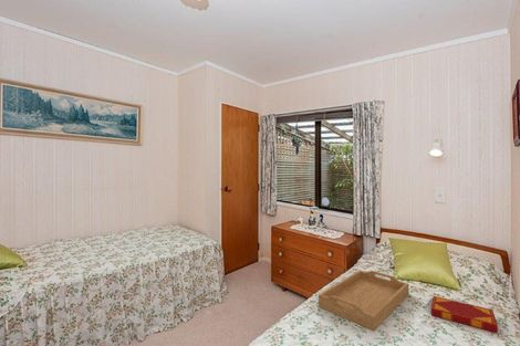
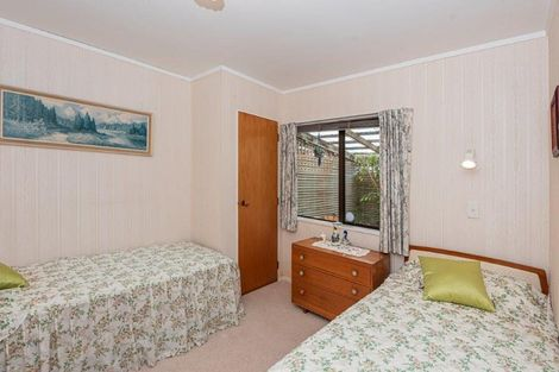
- serving tray (365, 292)
- hardback book (461, 312)
